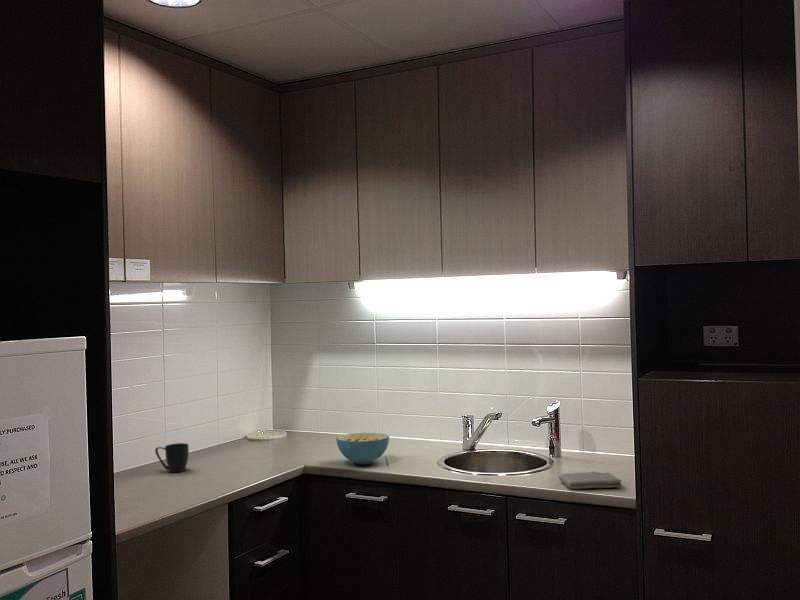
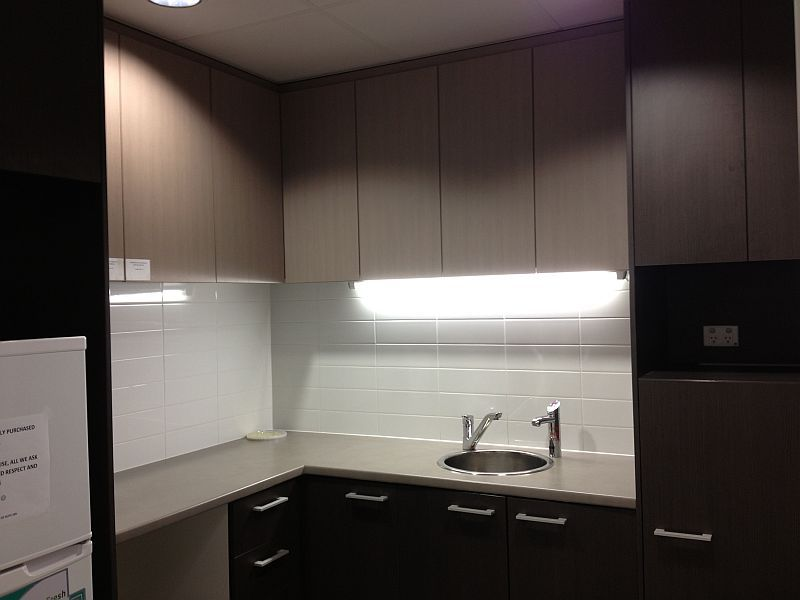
- washcloth (590, 480)
- mug (172, 458)
- cereal bowl (363, 449)
